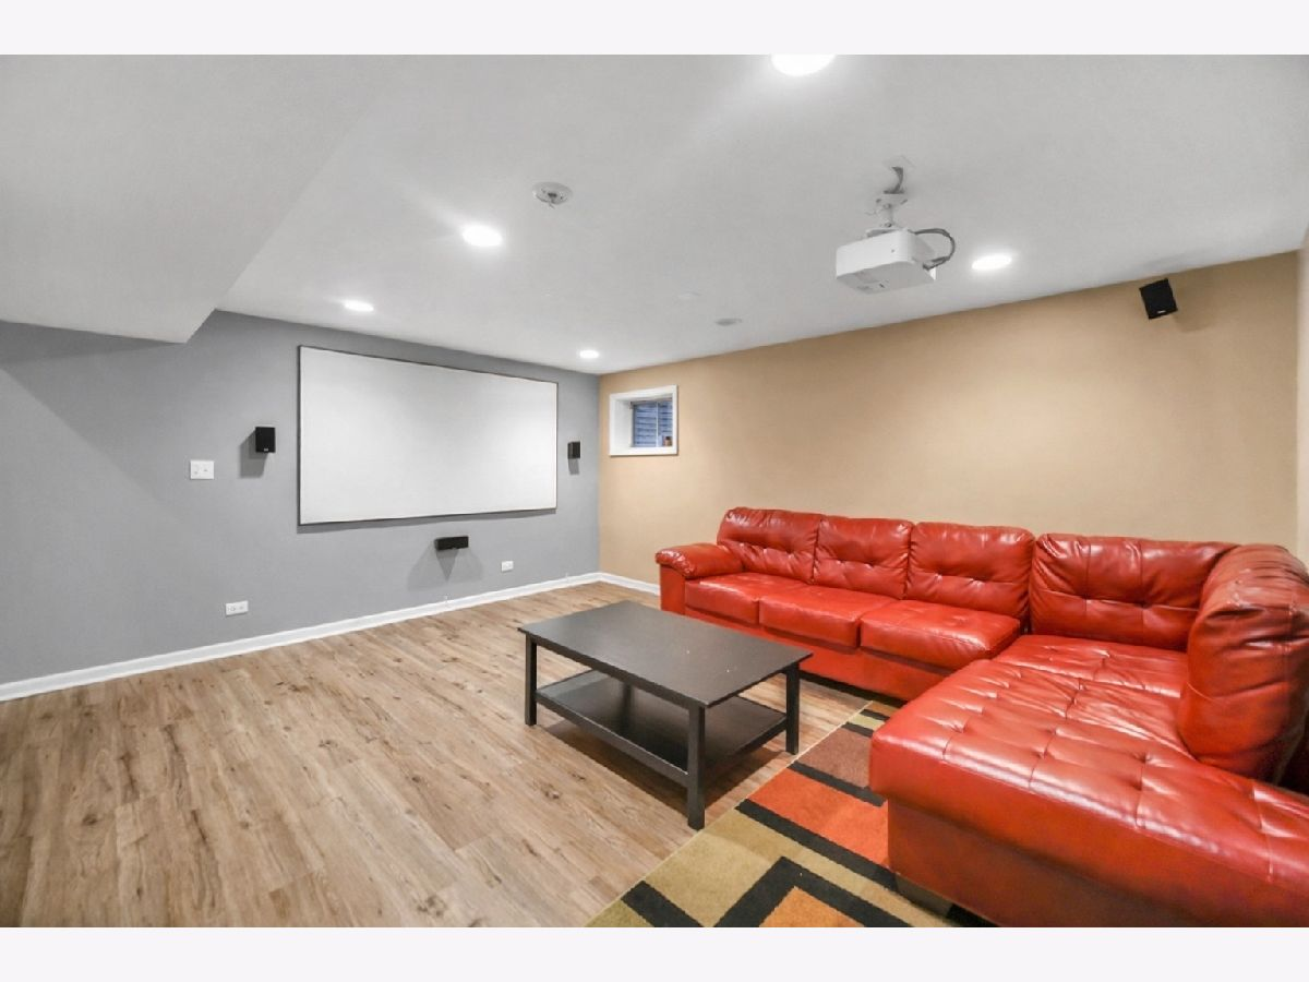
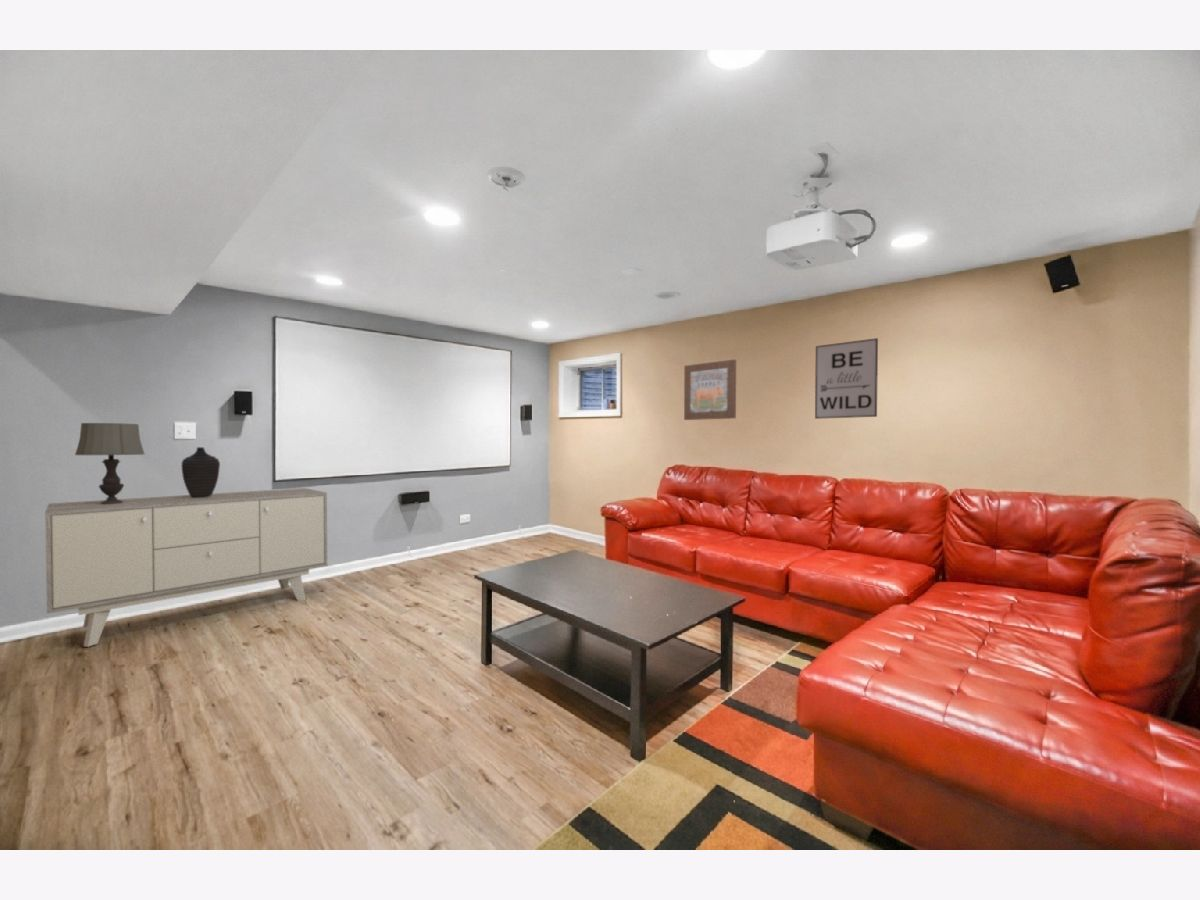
+ decorative vase (201, 472)
+ sideboard (203, 555)
+ table lamp (111, 463)
+ wall art (709, 391)
+ wall art (845, 380)
